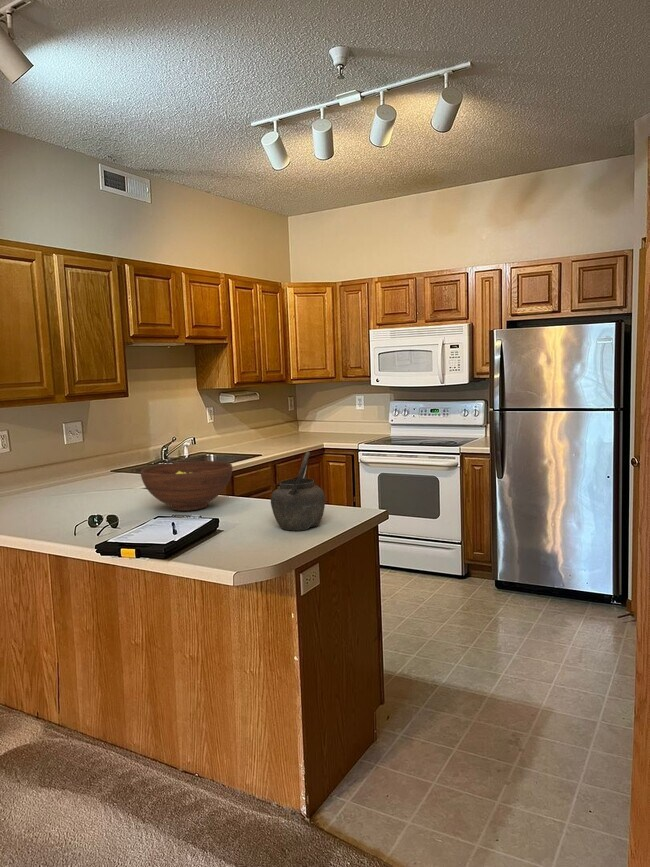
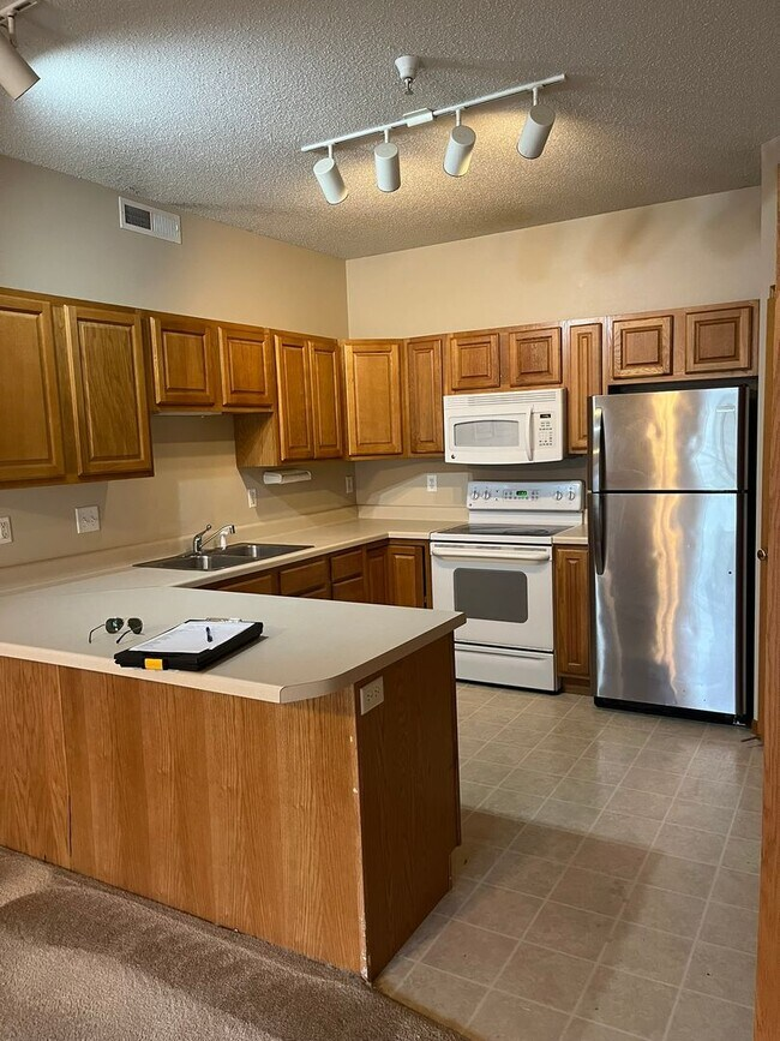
- fruit bowl (188, 487)
- kettle (300, 488)
